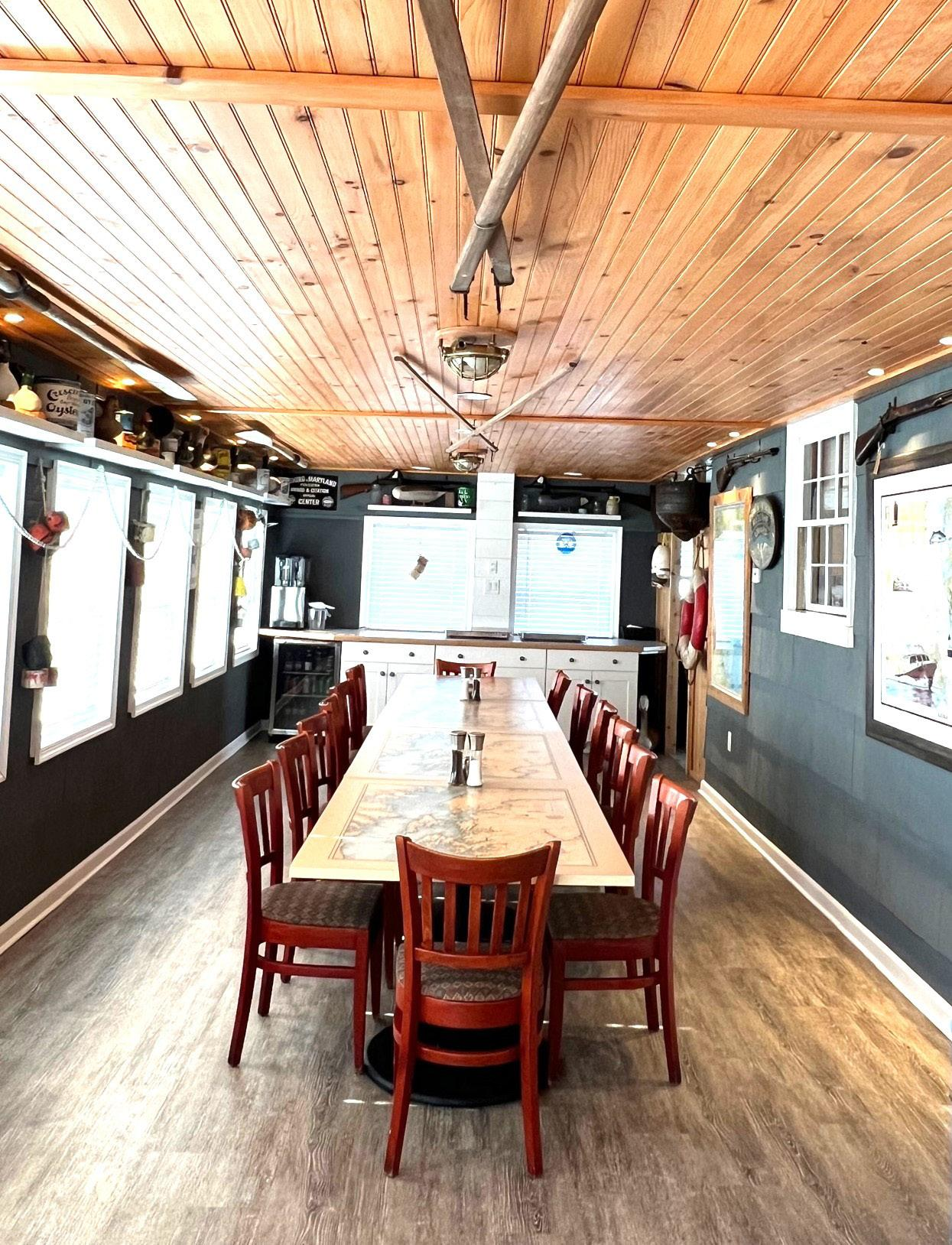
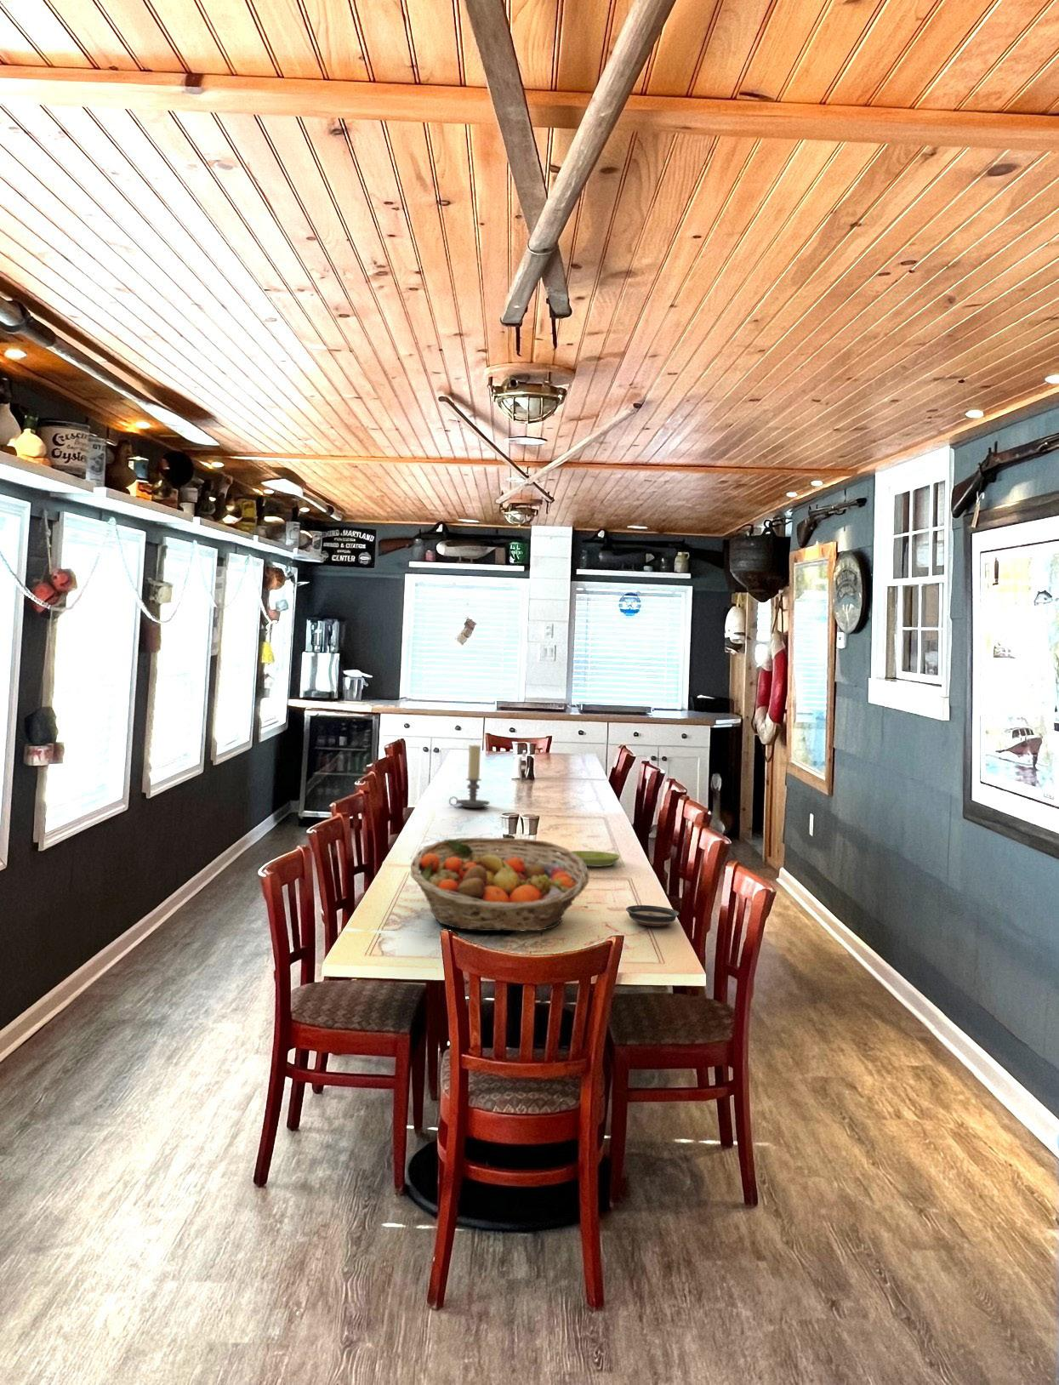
+ fruit basket (499, 882)
+ saucer (652, 917)
+ saucer (591, 859)
+ candle holder (469, 775)
